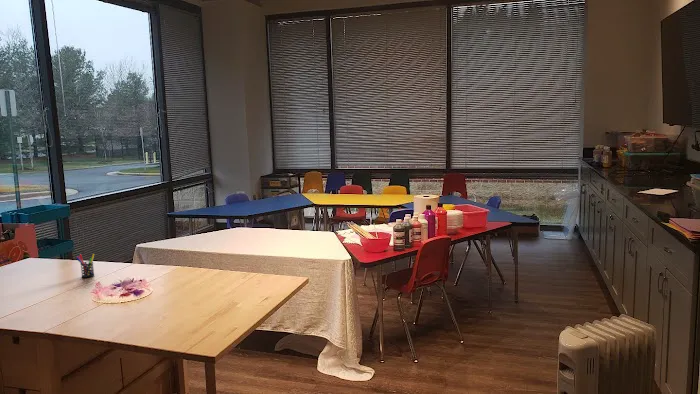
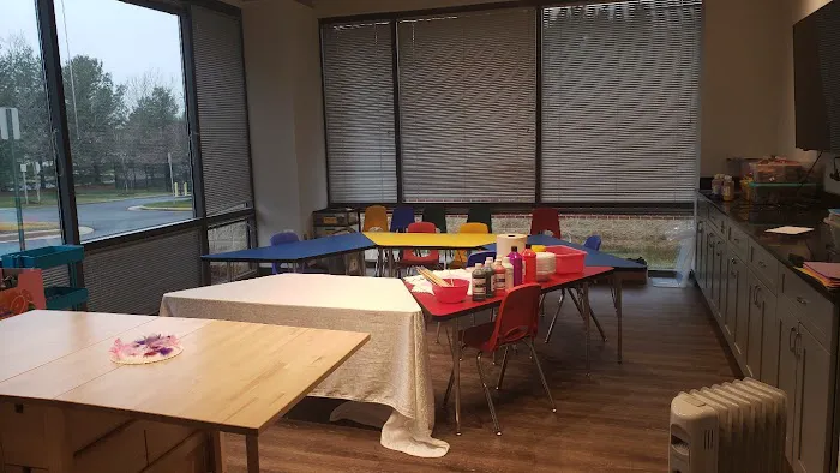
- pen holder (87, 264)
